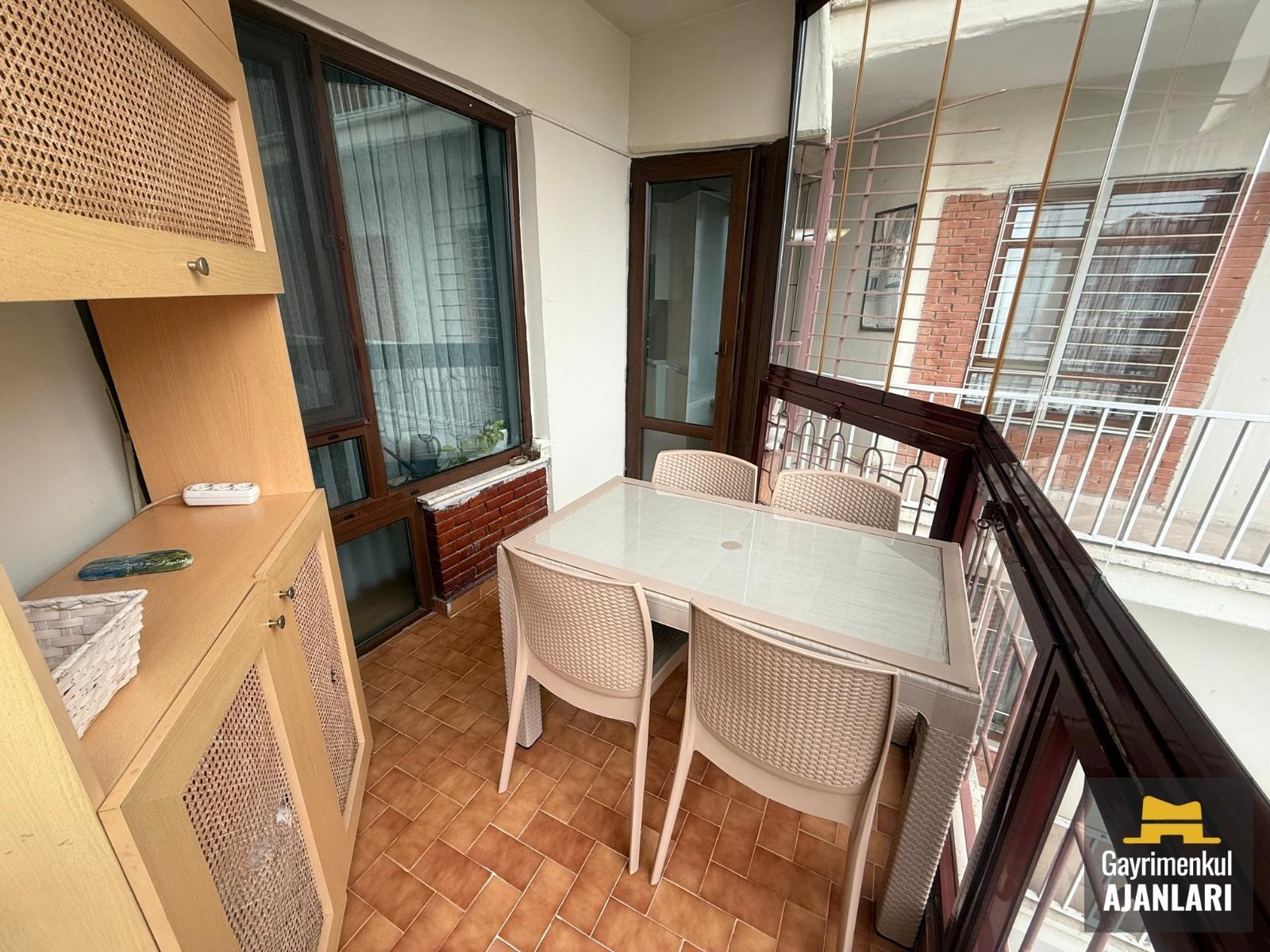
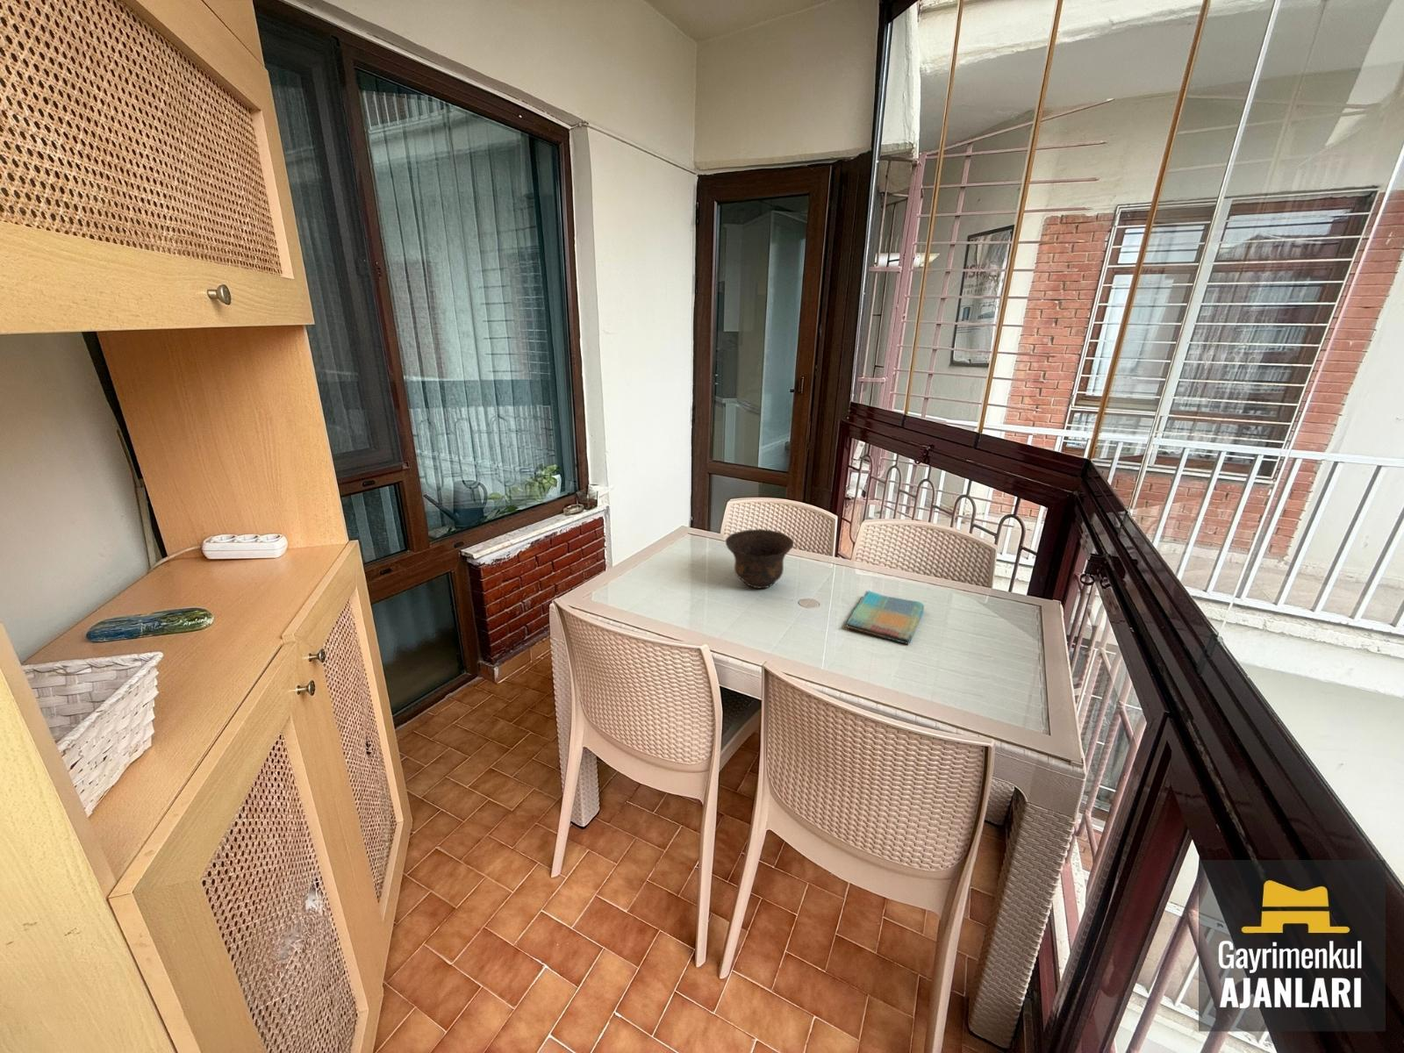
+ bowl (758, 562)
+ dish towel (887, 614)
